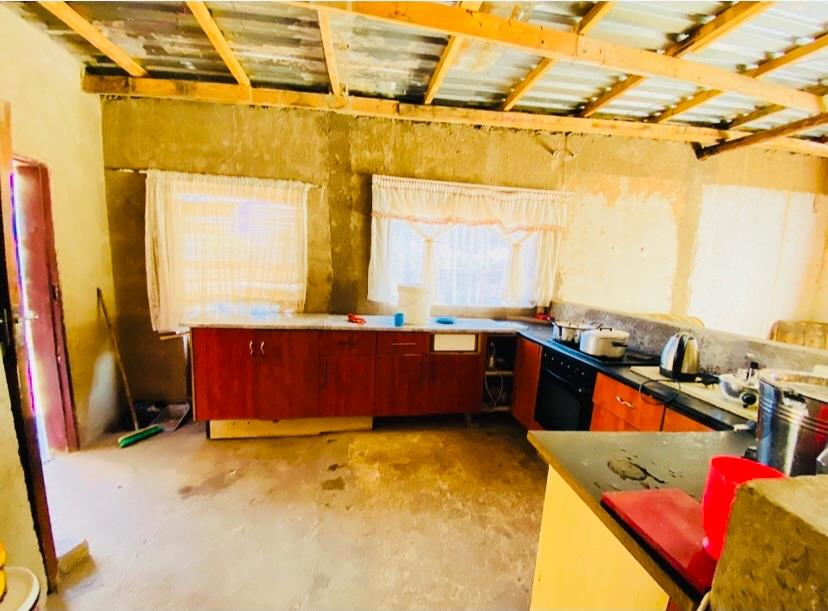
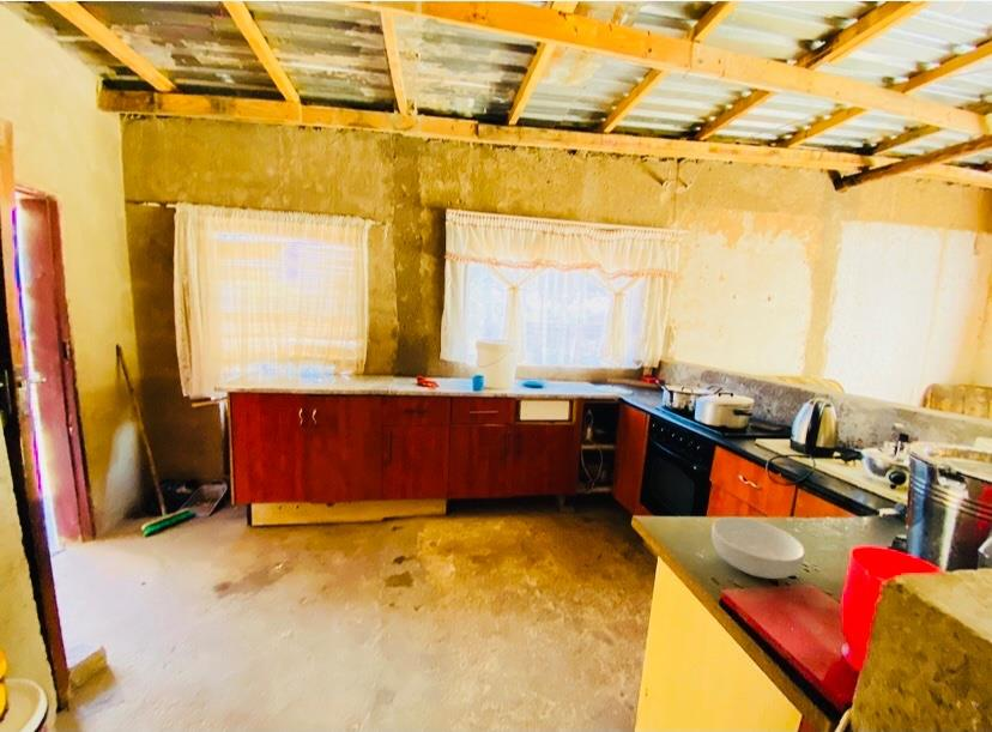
+ cereal bowl (754, 551)
